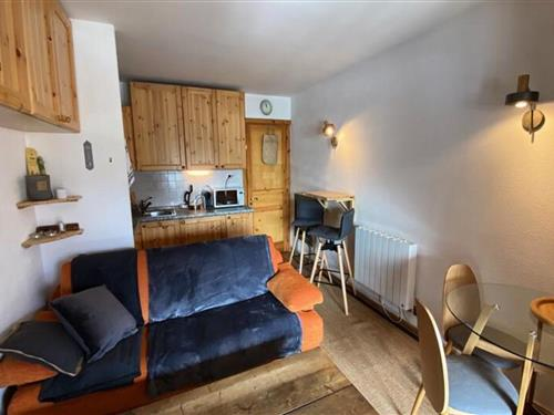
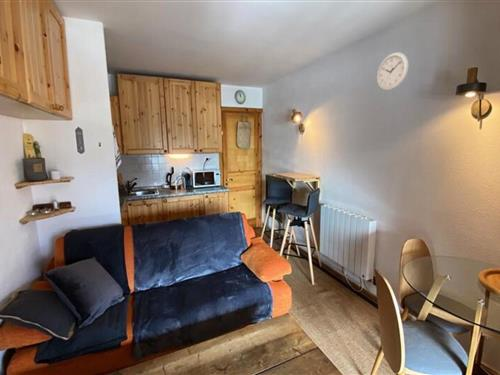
+ wall clock (390, 72)
